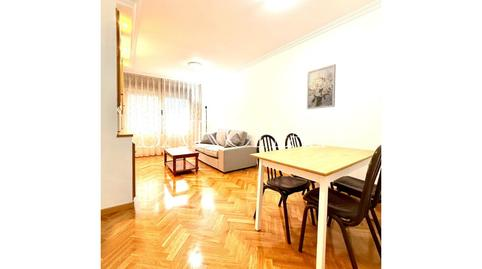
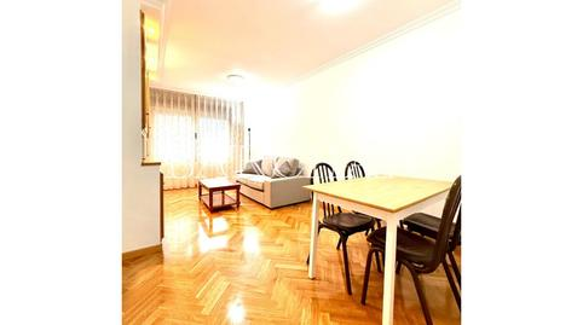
- wall art (320, 88)
